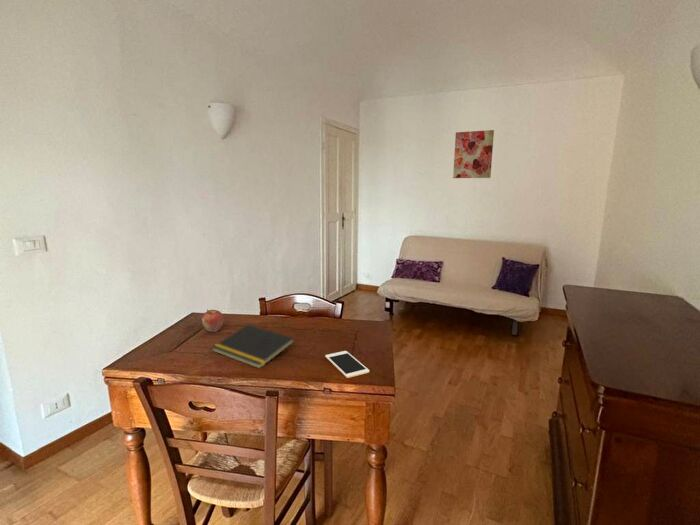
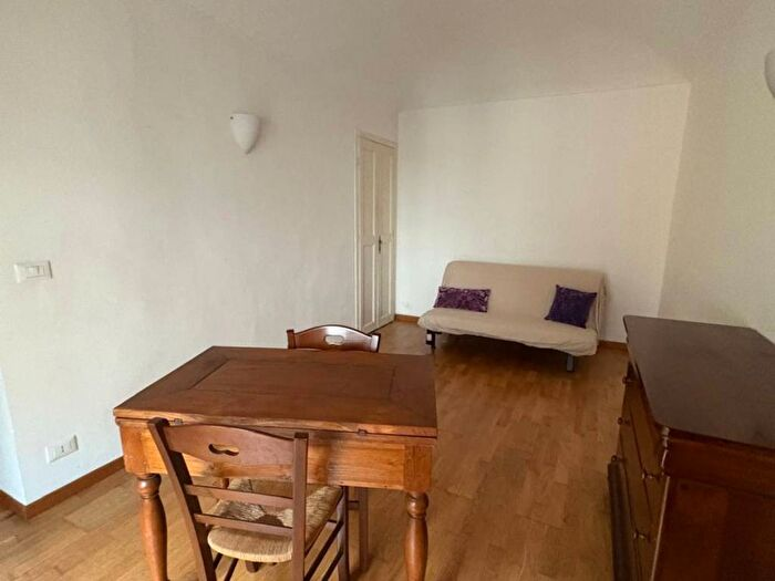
- wall art (472, 155)
- fruit (212, 319)
- notepad (253, 344)
- cell phone (346, 363)
